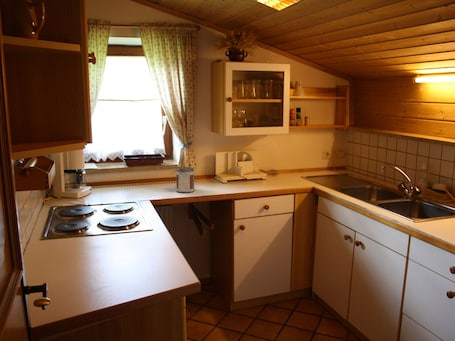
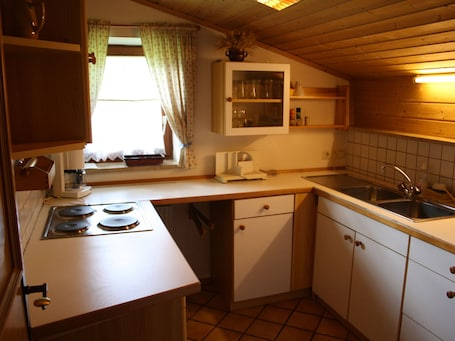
- jar (185, 179)
